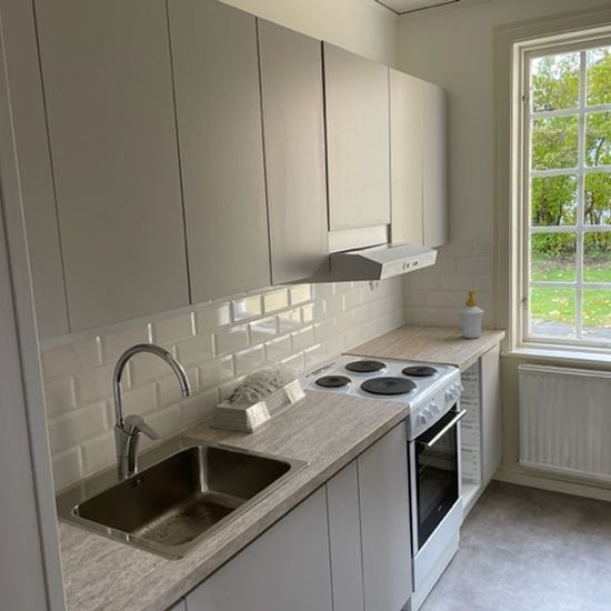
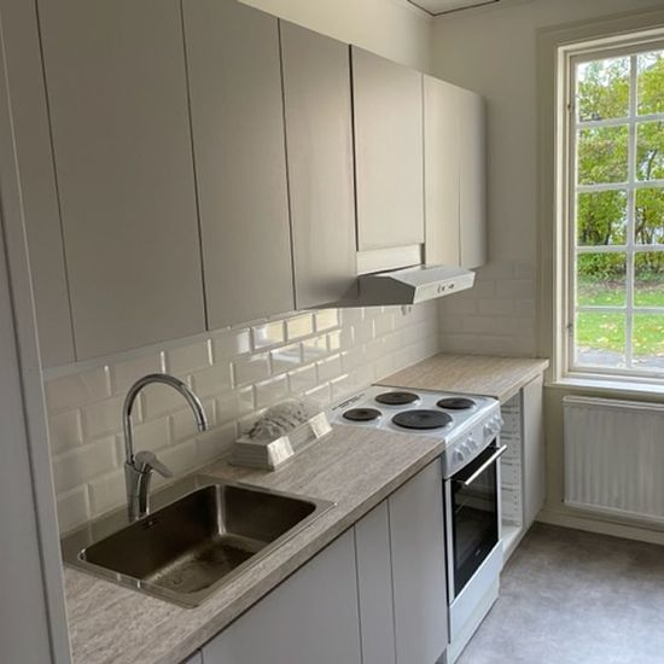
- soap bottle (471, 313)
